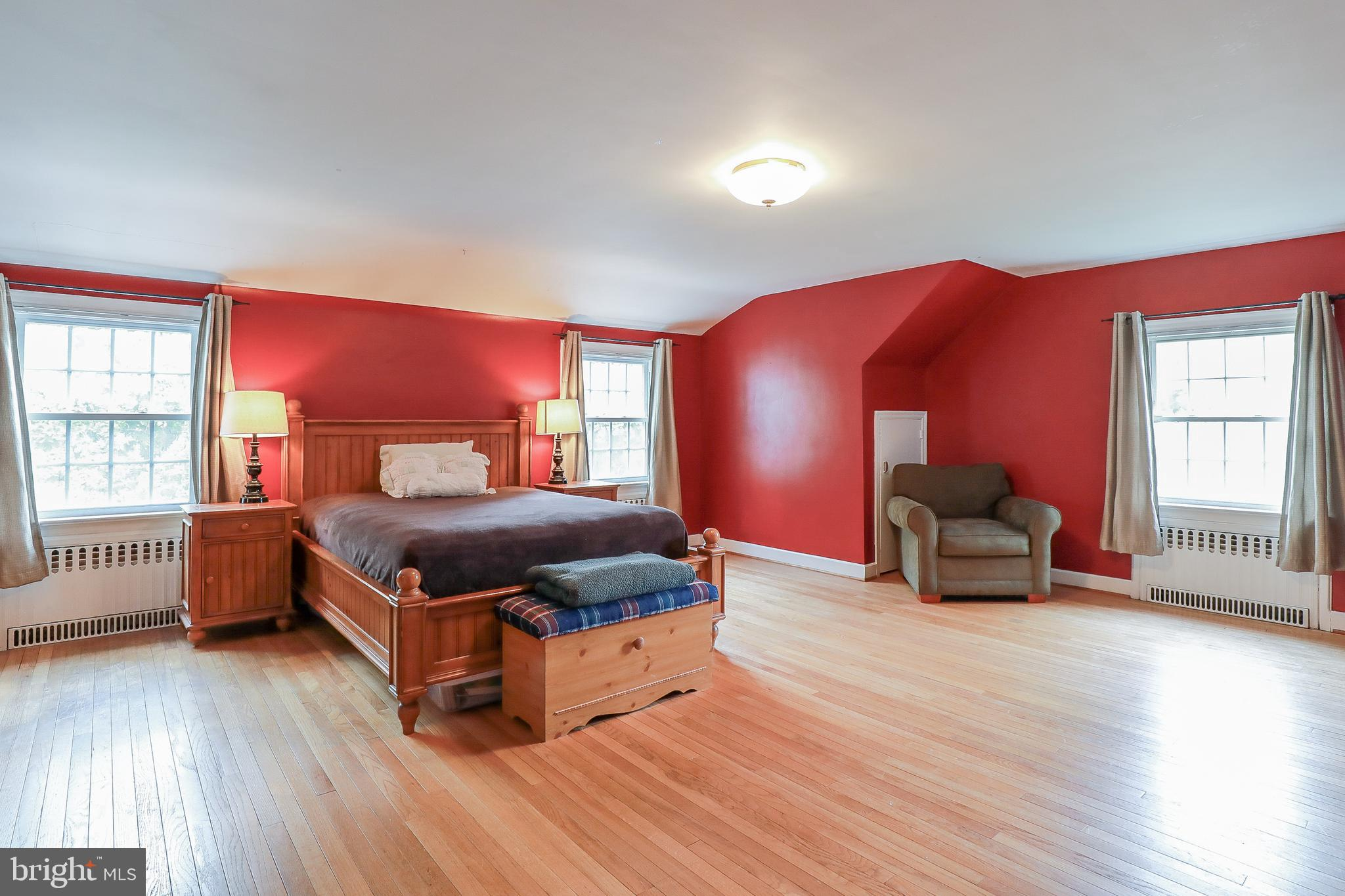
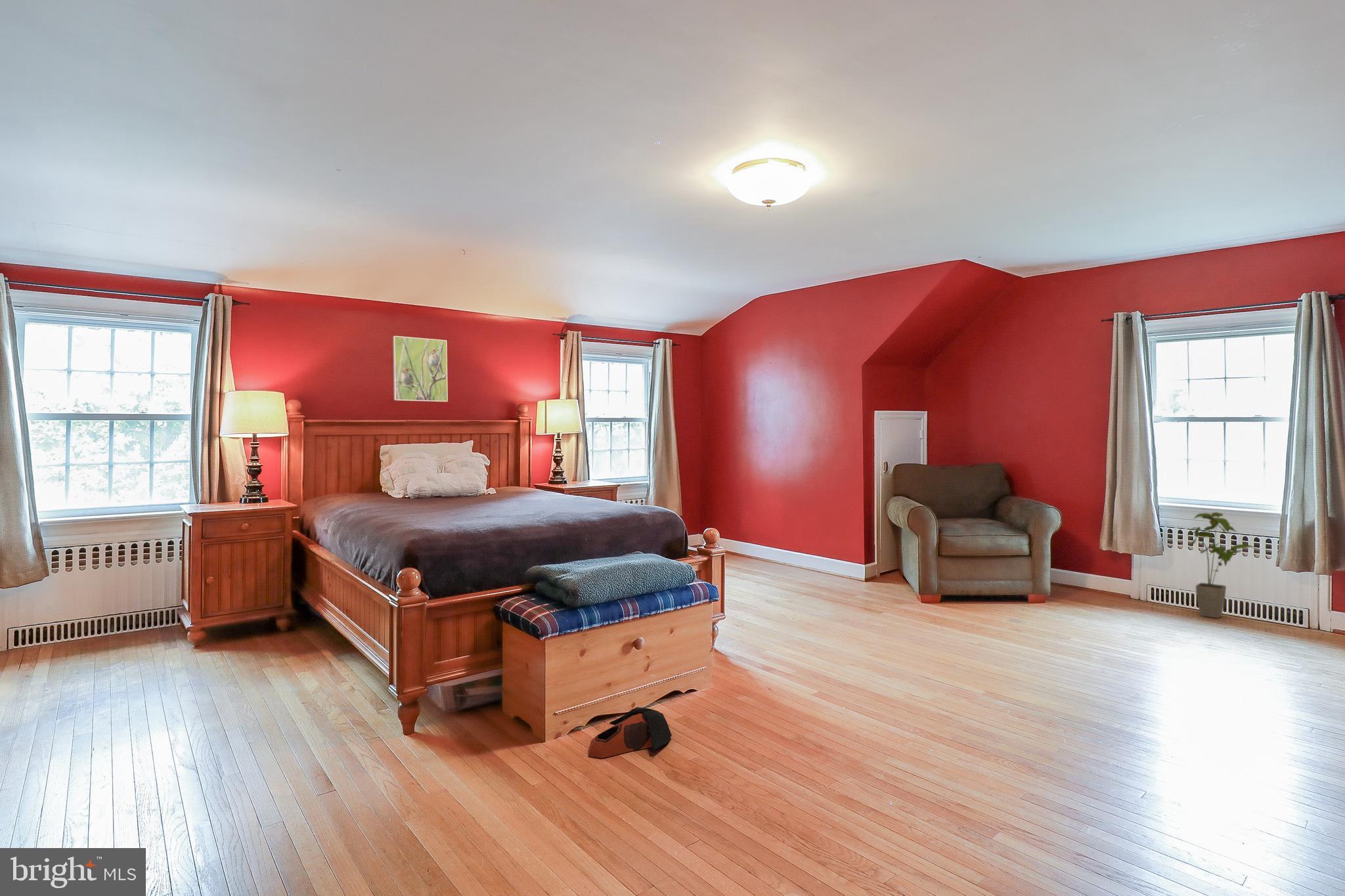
+ bag (627, 729)
+ house plant (1219, 565)
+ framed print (420, 370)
